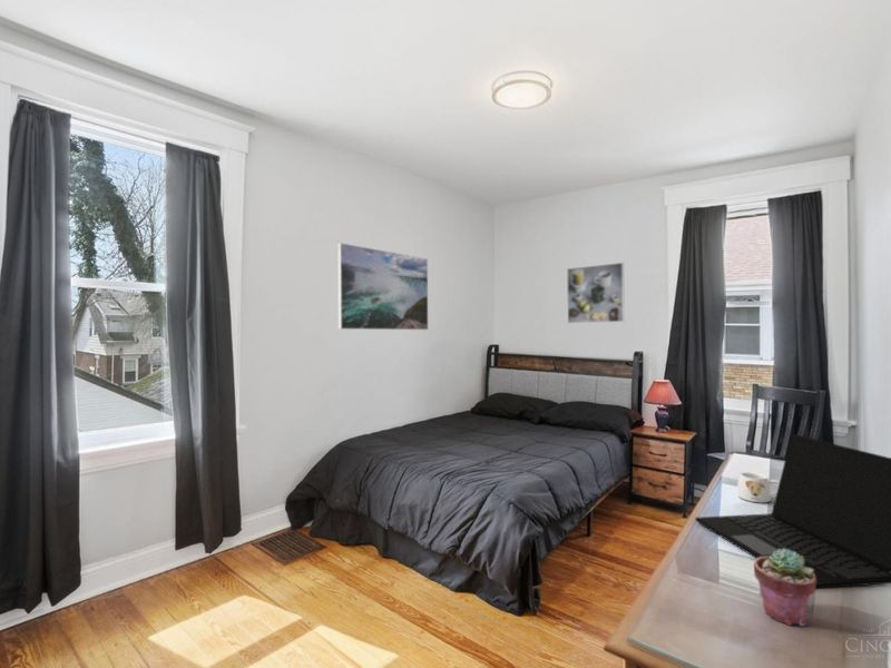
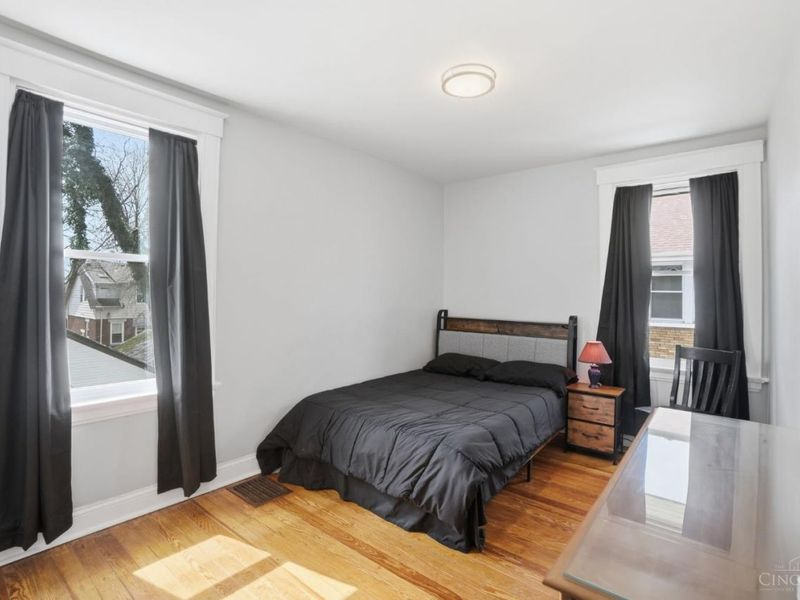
- mug (760, 488)
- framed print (386, 291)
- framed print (594, 294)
- potted succulent (784, 582)
- laptop (799, 499)
